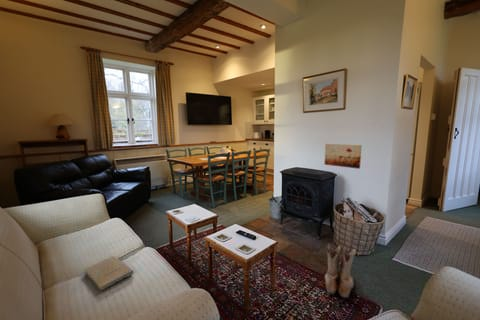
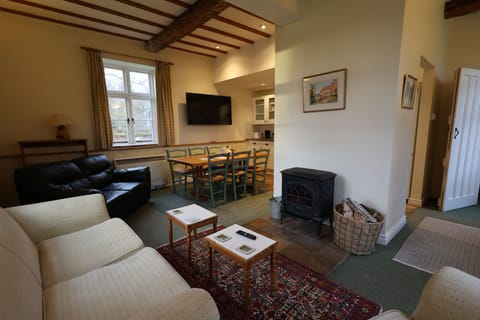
- book (108, 271)
- boots (338, 263)
- wall art (341, 155)
